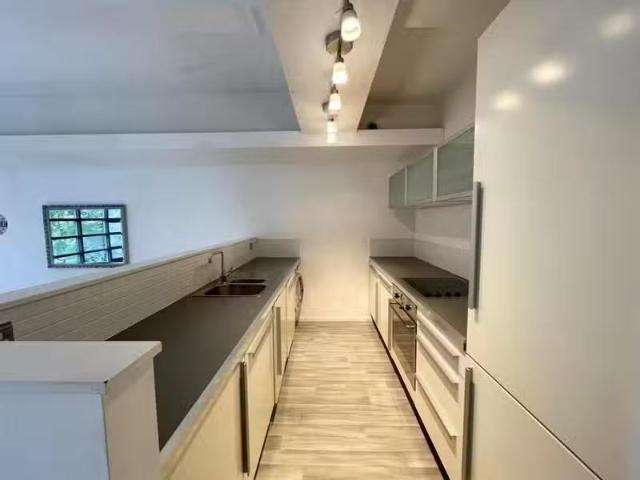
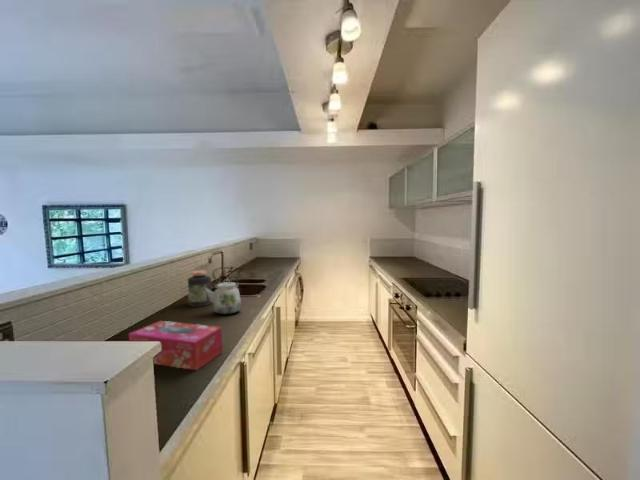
+ jar (199, 287)
+ kettle (221, 290)
+ tissue box (176, 343)
